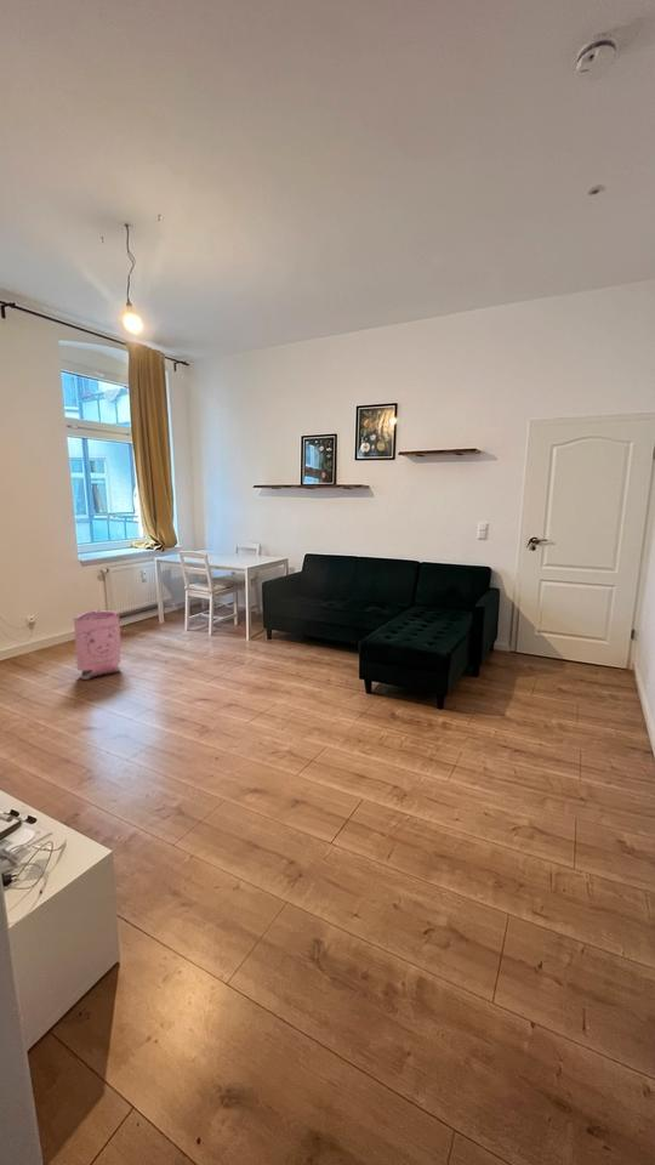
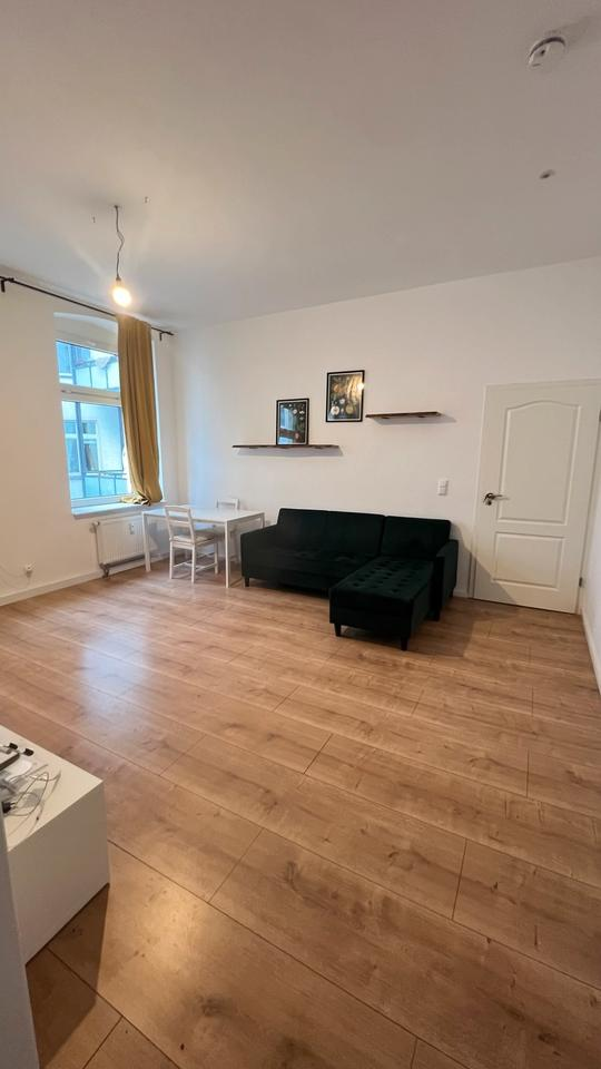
- bag (98, 643)
